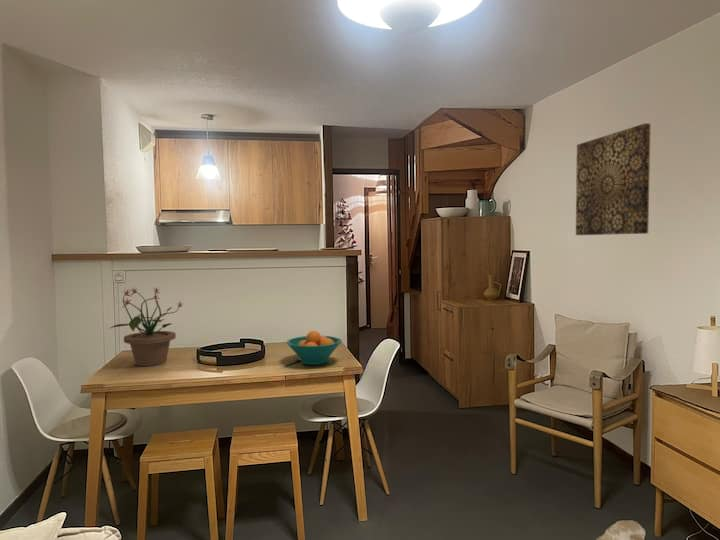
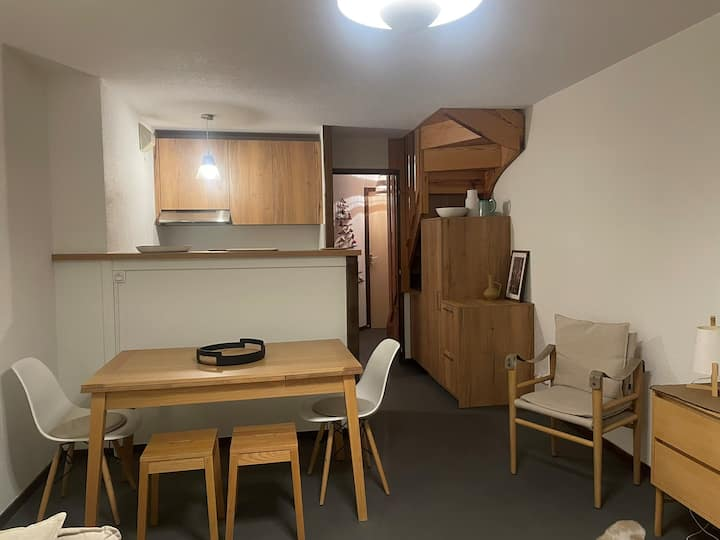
- wall art (609, 185)
- fruit bowl (314, 346)
- potted plant (146, 324)
